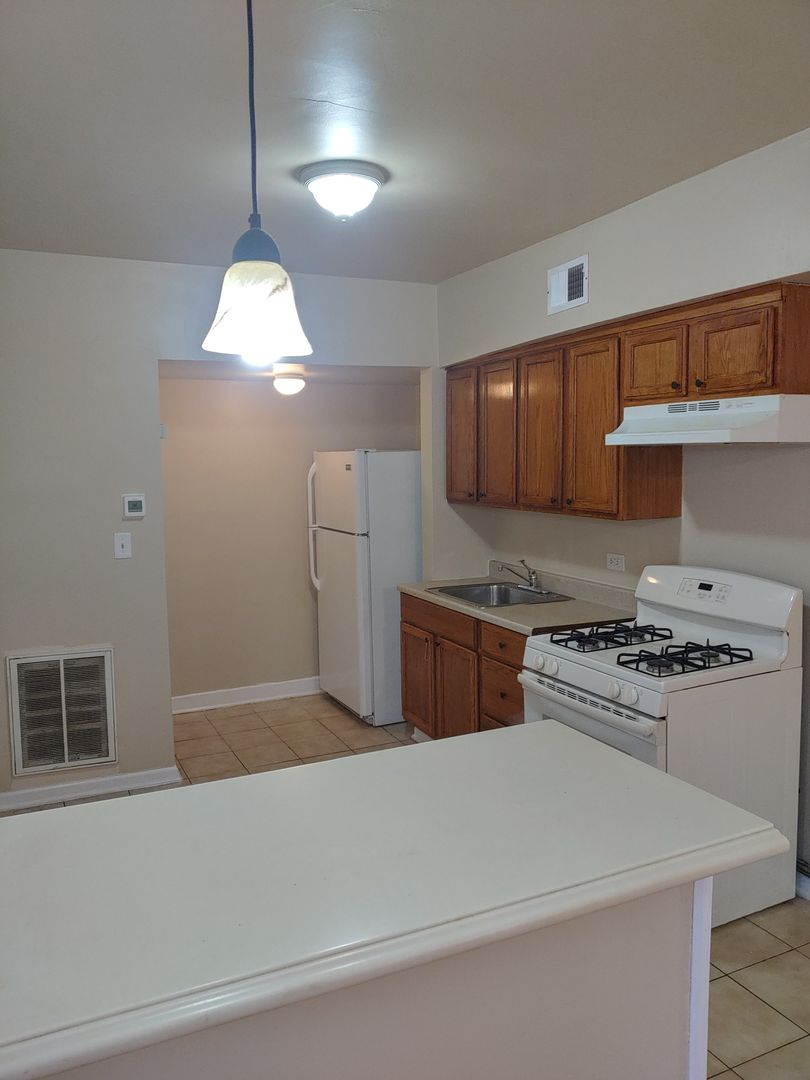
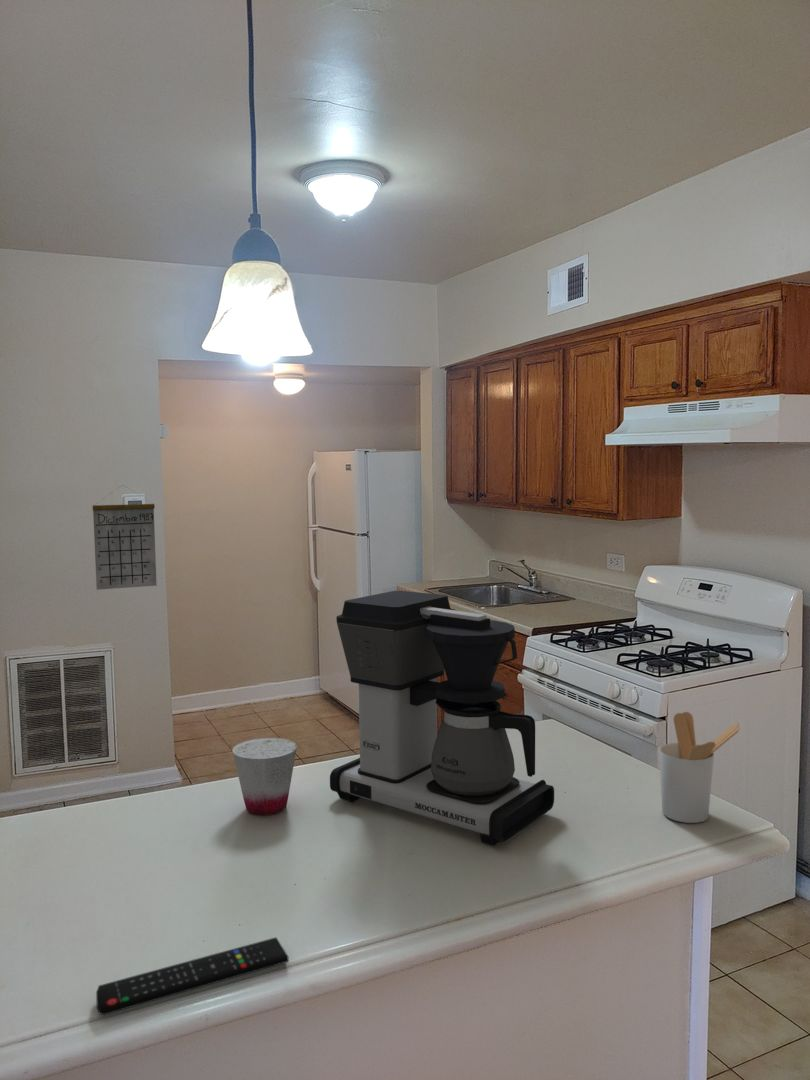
+ calendar (125, 536)
+ coffee maker (440, 706)
+ utensil holder (700, 767)
+ remote control (194, 976)
+ cup (265, 777)
